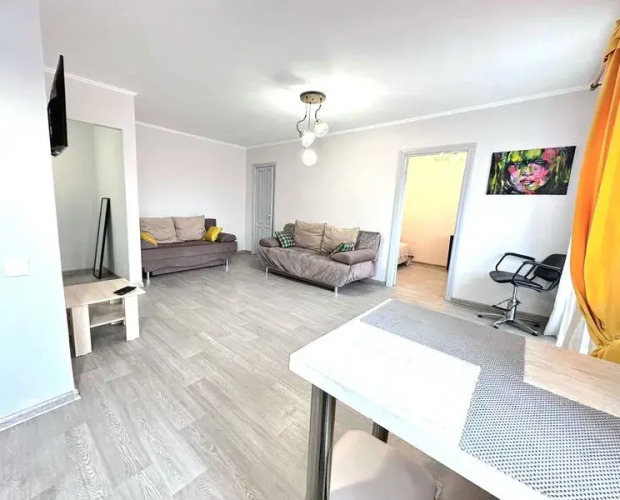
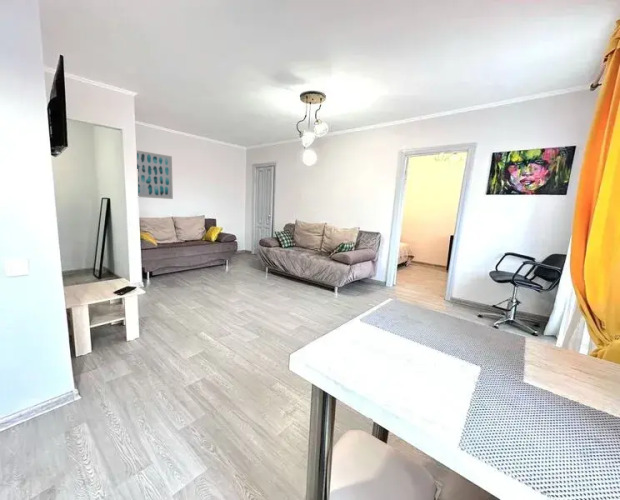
+ wall art (149, 175)
